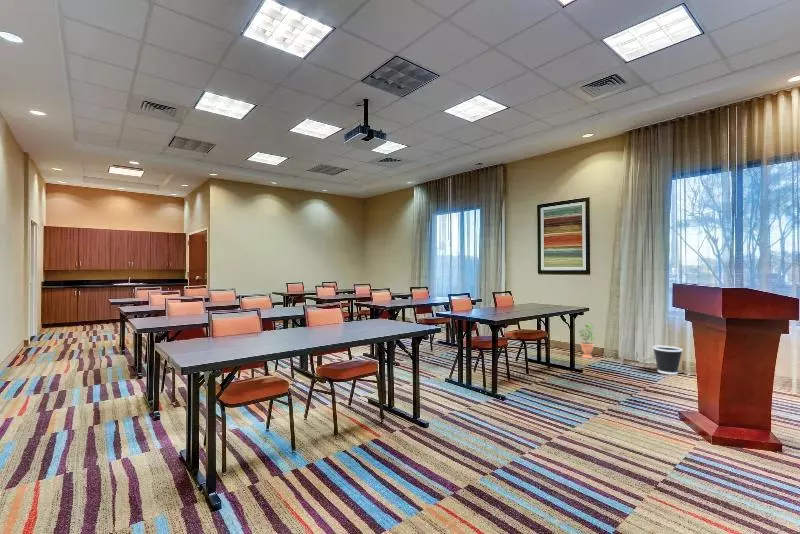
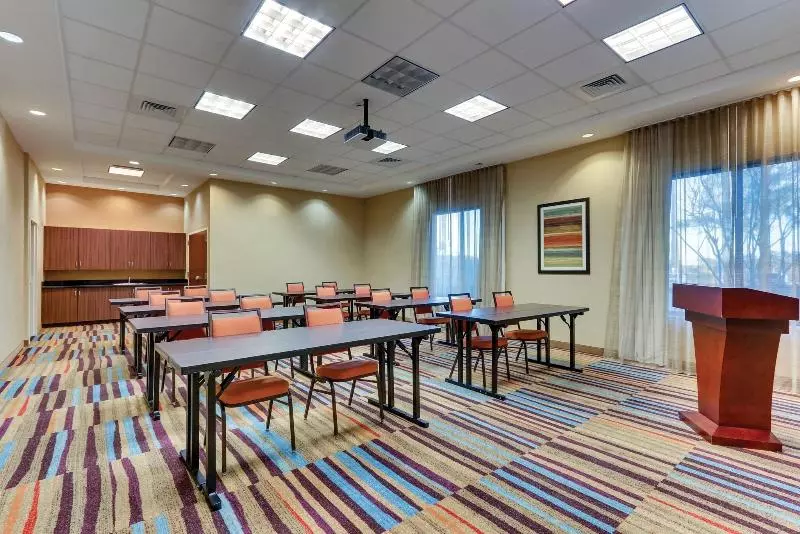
- wastebasket (667, 360)
- potted plant (586, 339)
